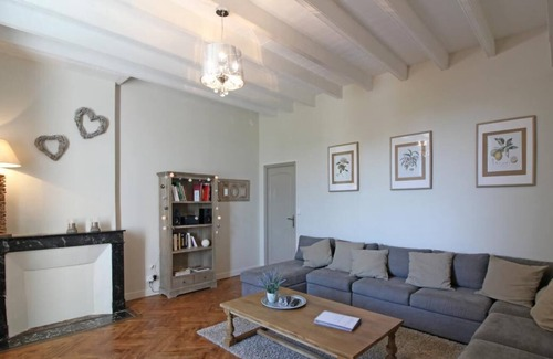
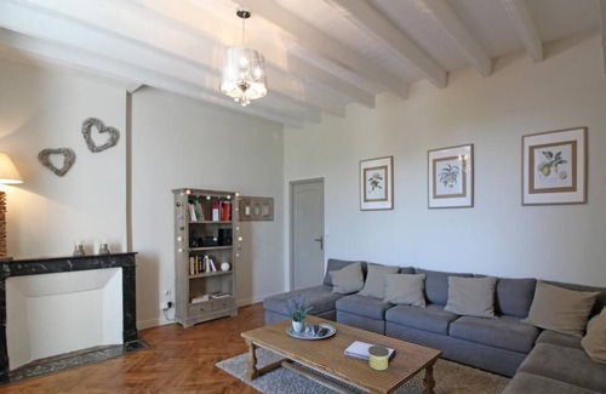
+ candle (378, 358)
